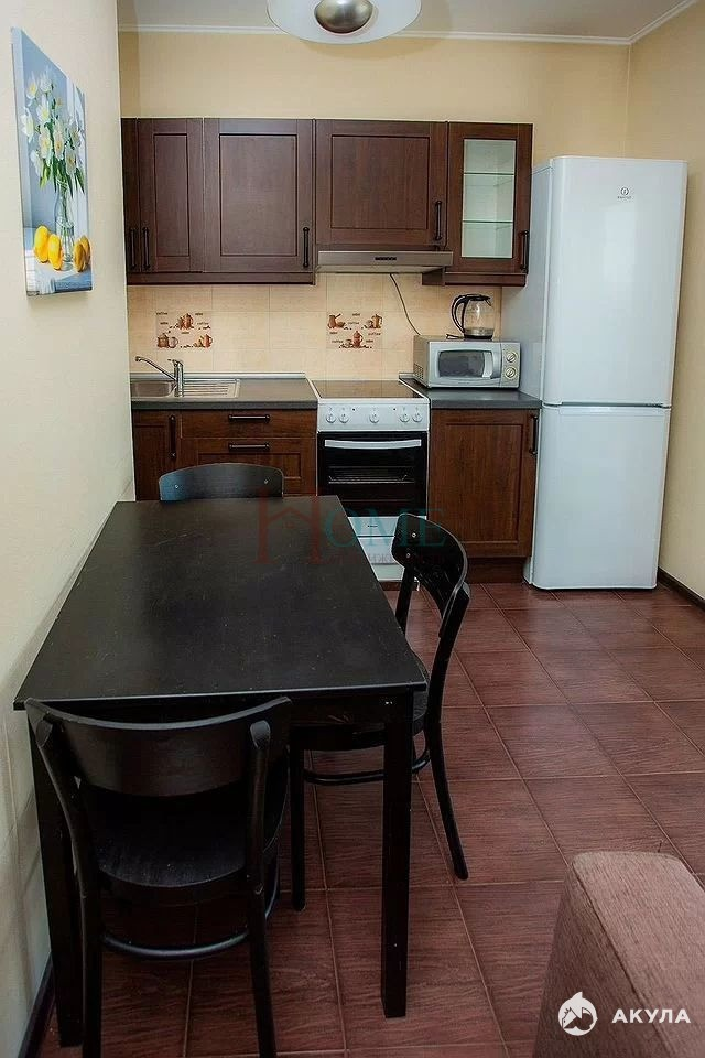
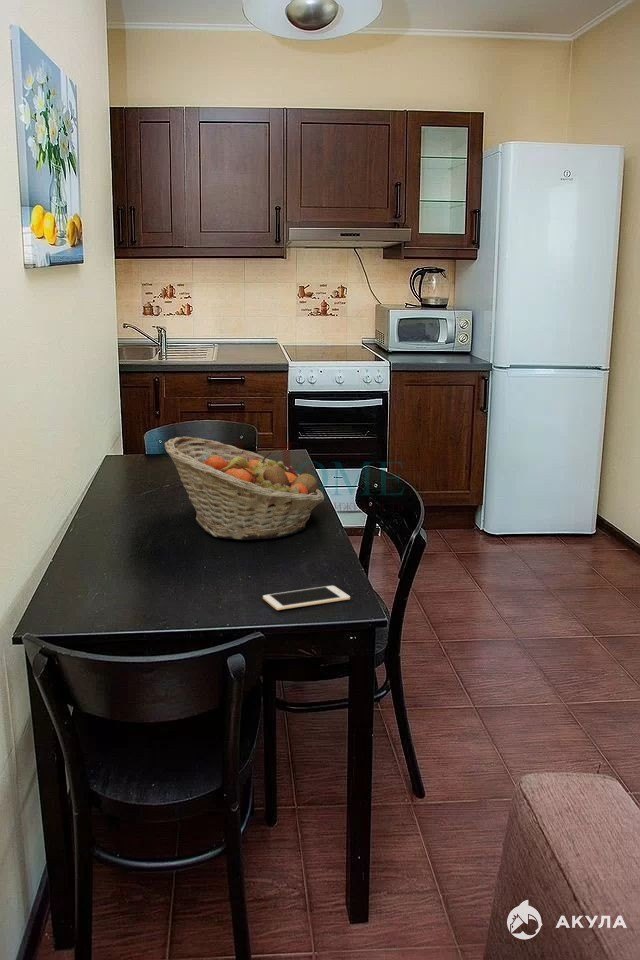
+ cell phone (306, 597)
+ fruit basket (244, 482)
